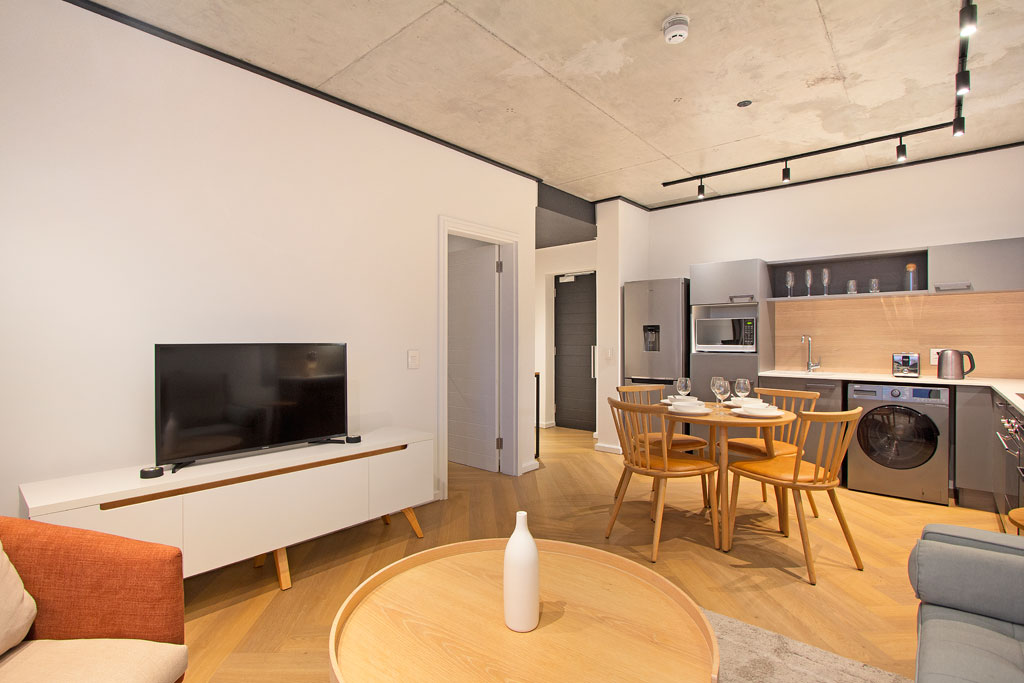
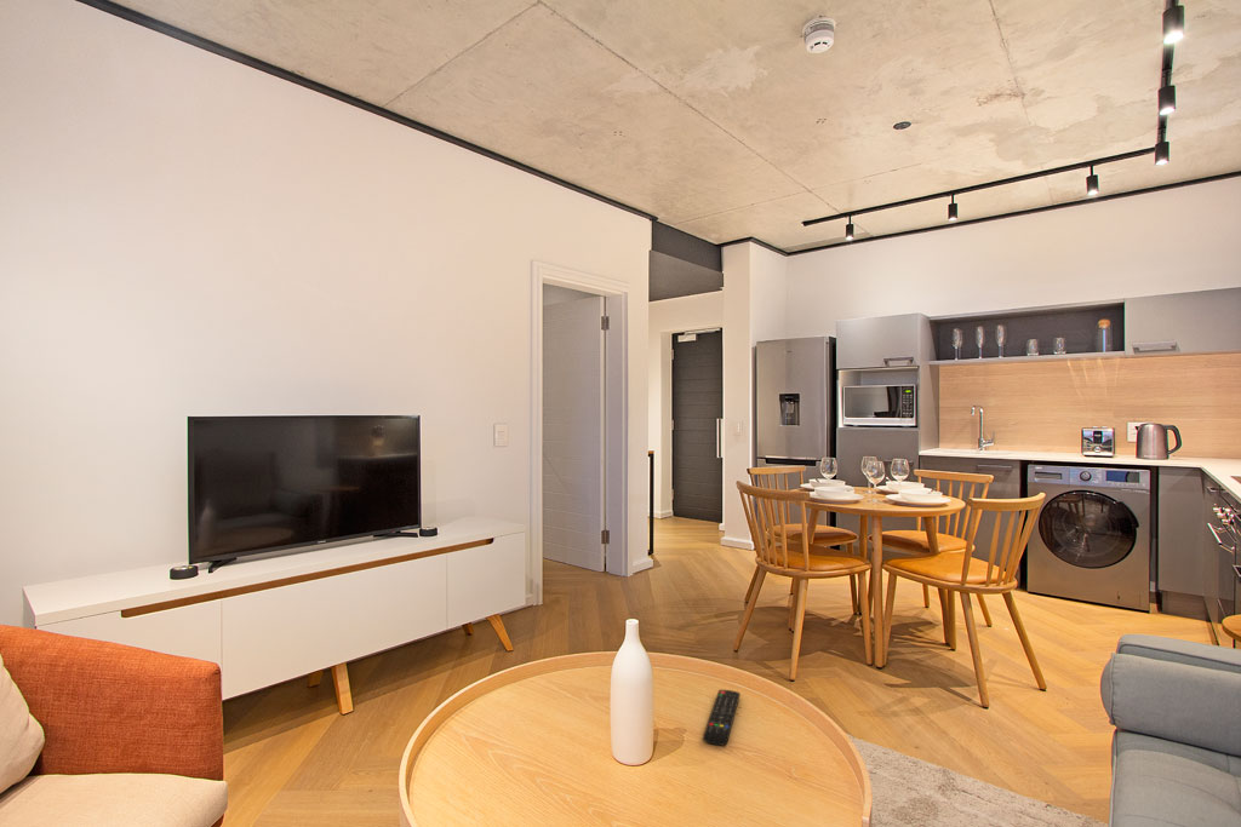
+ remote control (722, 714)
